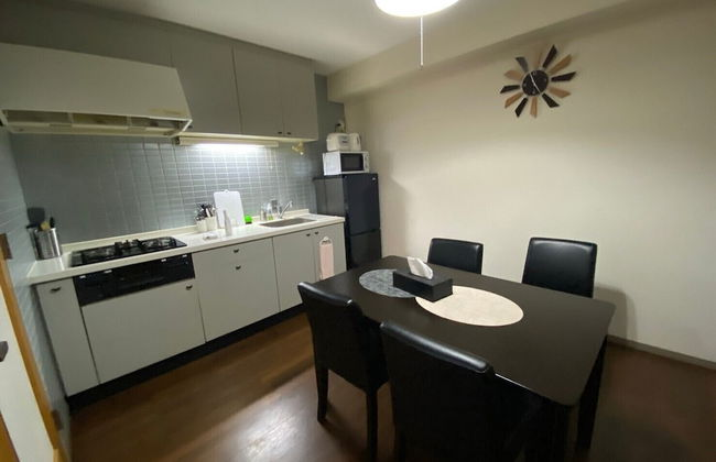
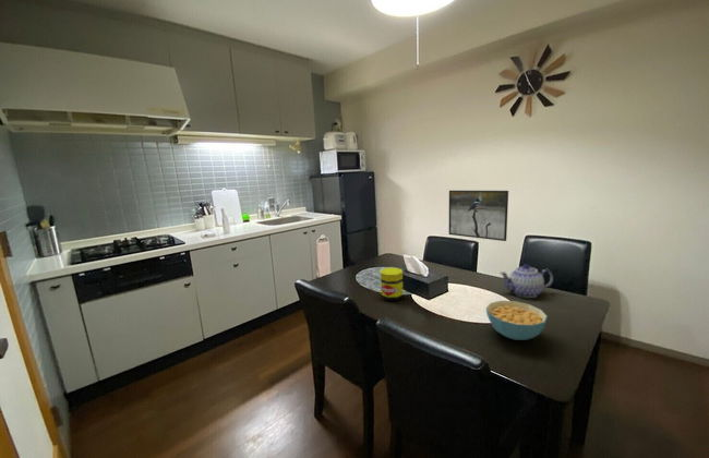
+ teapot (526, 279)
+ cereal bowl (515, 324)
+ jar (392, 284)
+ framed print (476, 214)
